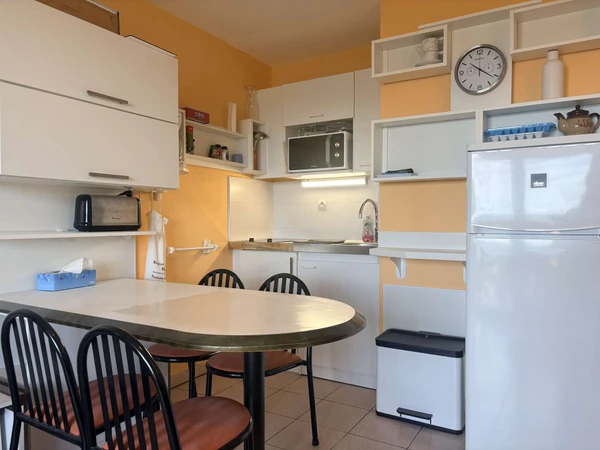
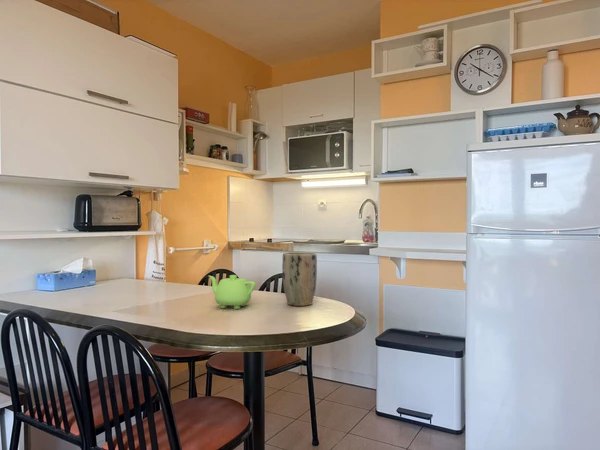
+ plant pot (299, 278)
+ teapot (231, 290)
